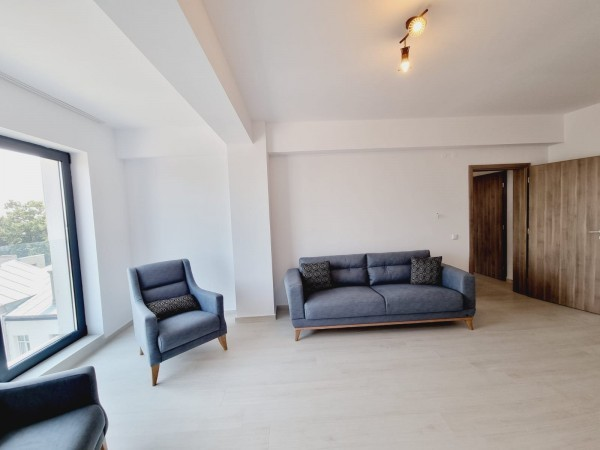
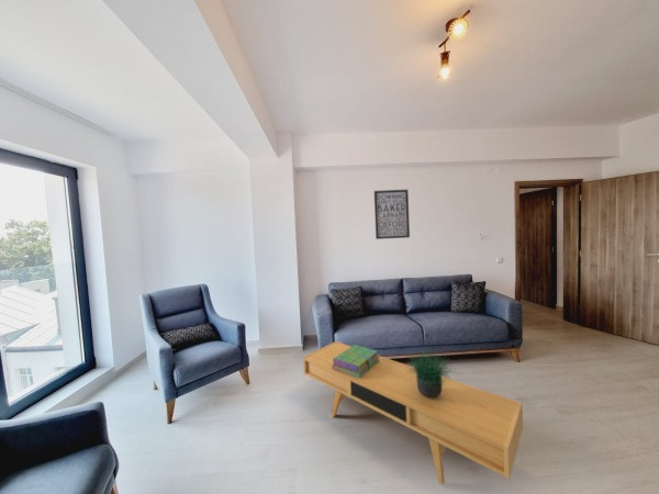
+ wall art (391, 214)
+ tv console (392, 401)
+ potted plant (428, 366)
+ stack of books (356, 359)
